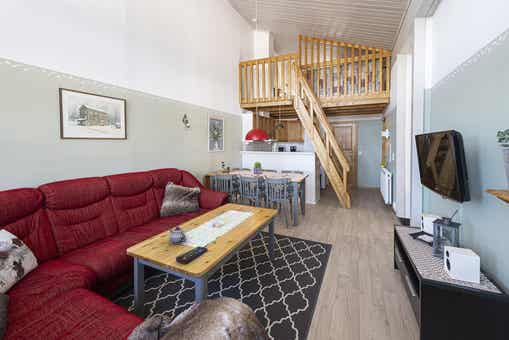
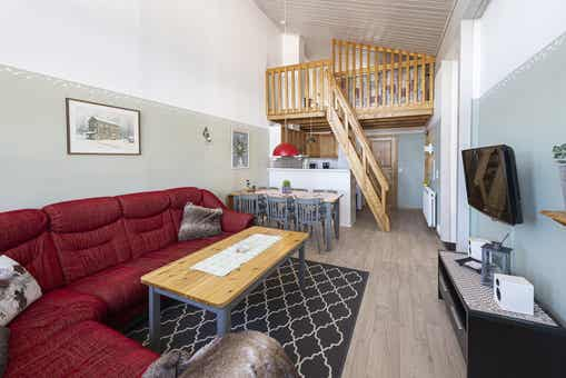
- remote control (192, 254)
- teapot (177, 234)
